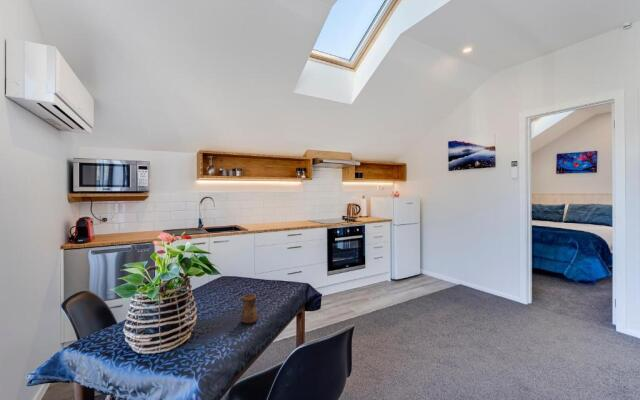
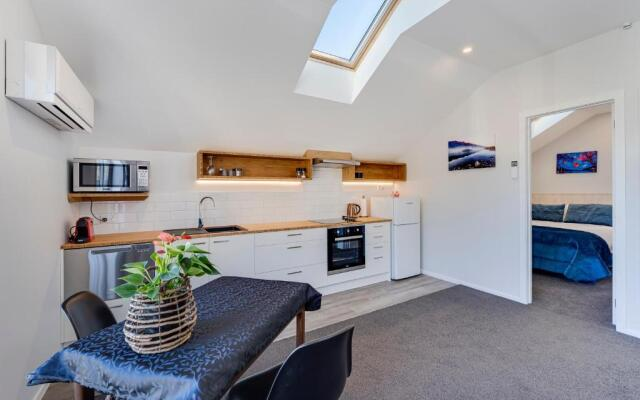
- cup (249, 308)
